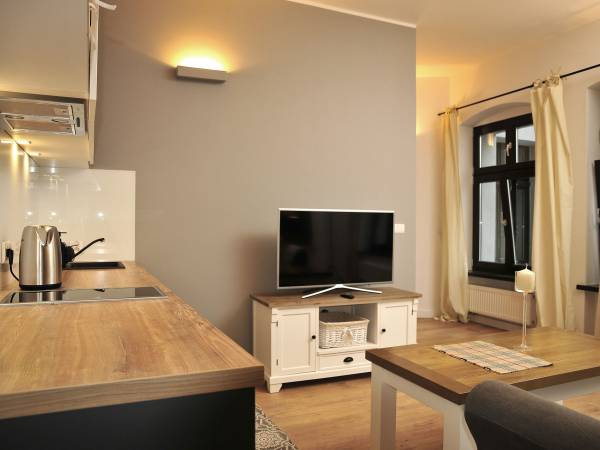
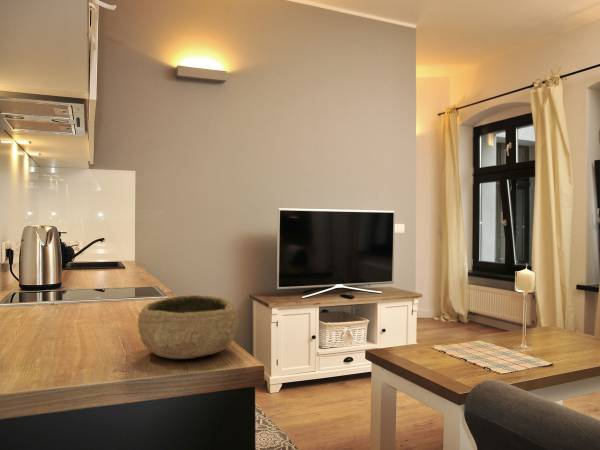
+ bowl (189, 326)
